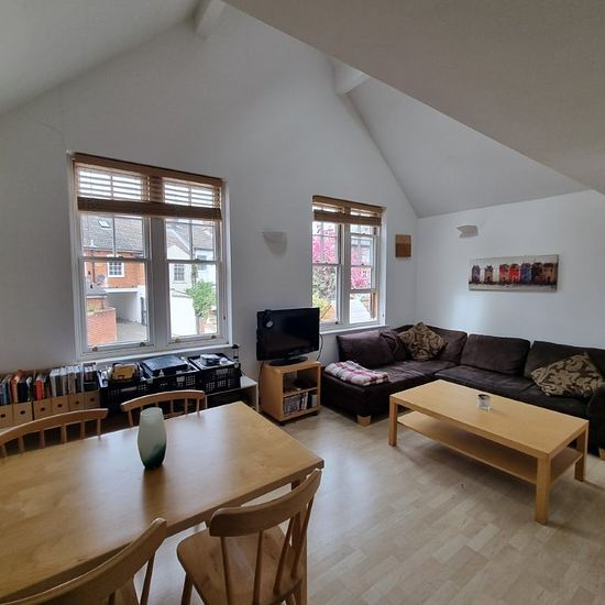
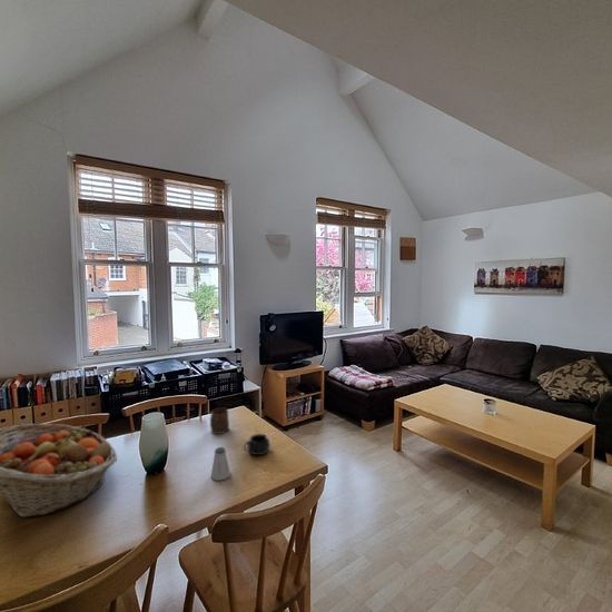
+ saltshaker (220, 462)
+ cup (219, 421)
+ fruit basket (50, 458)
+ mug (256, 445)
